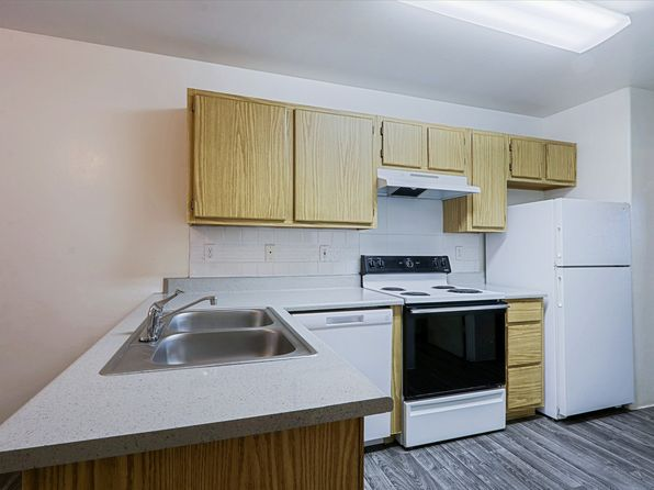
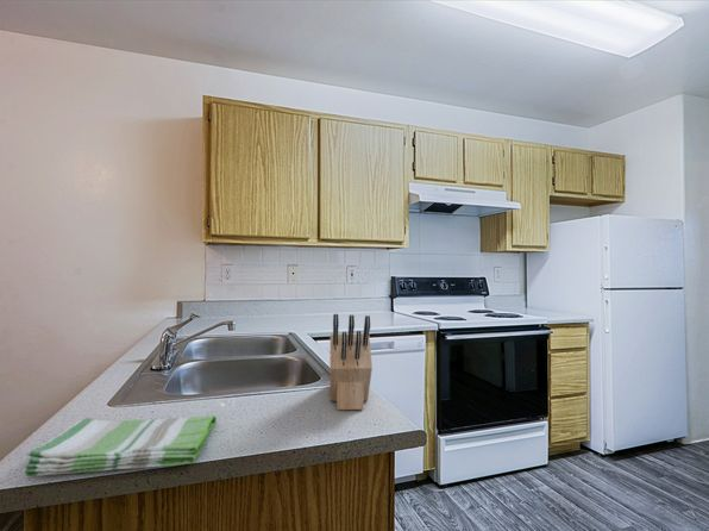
+ knife block (349, 355)
+ dish towel (133, 436)
